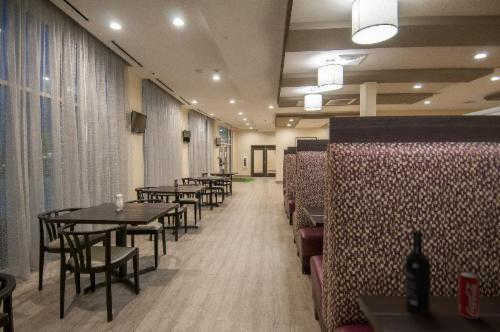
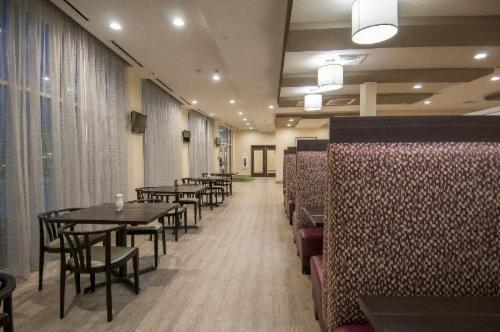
- wine bottle (417, 270)
- beverage can (468, 294)
